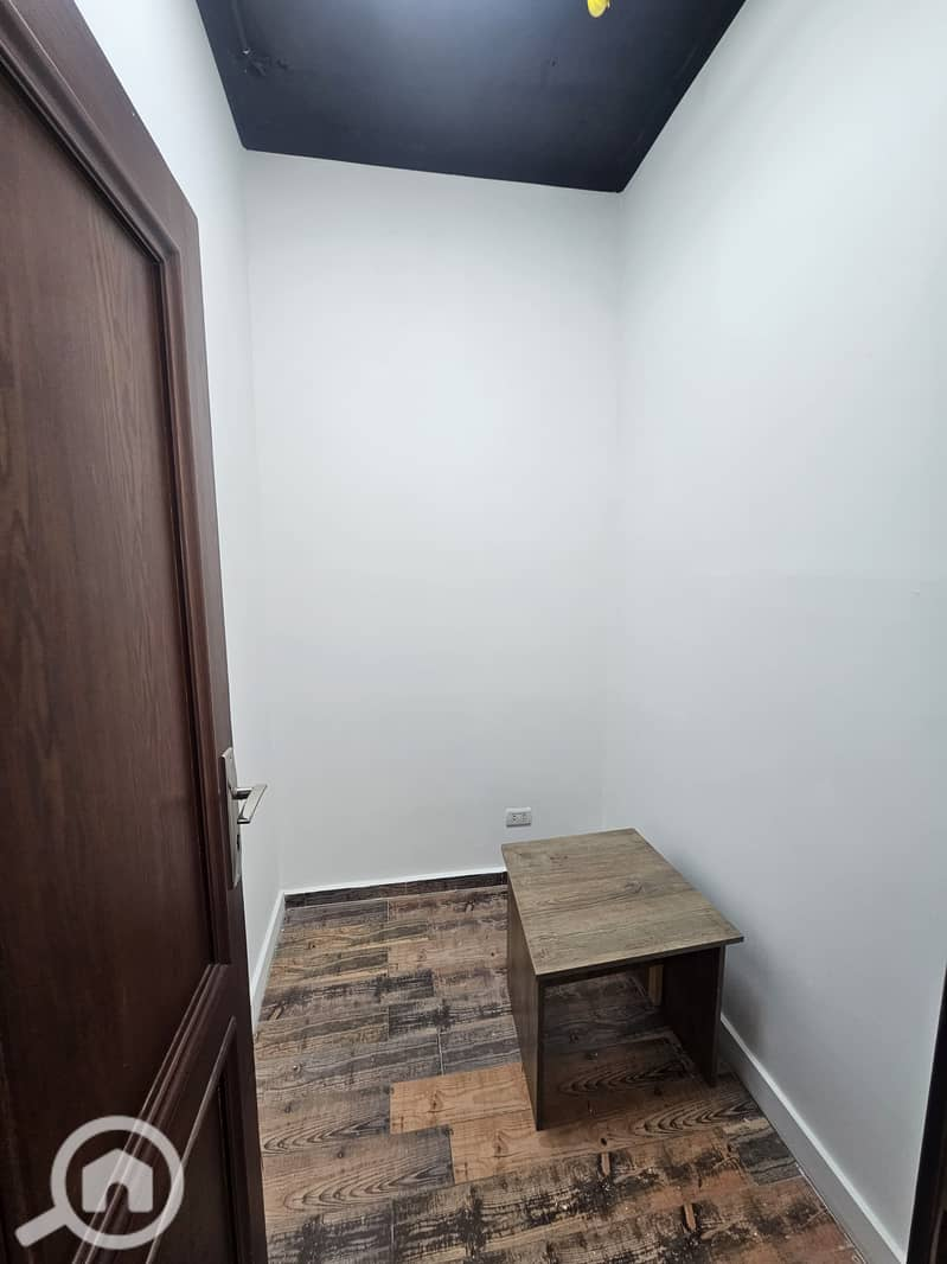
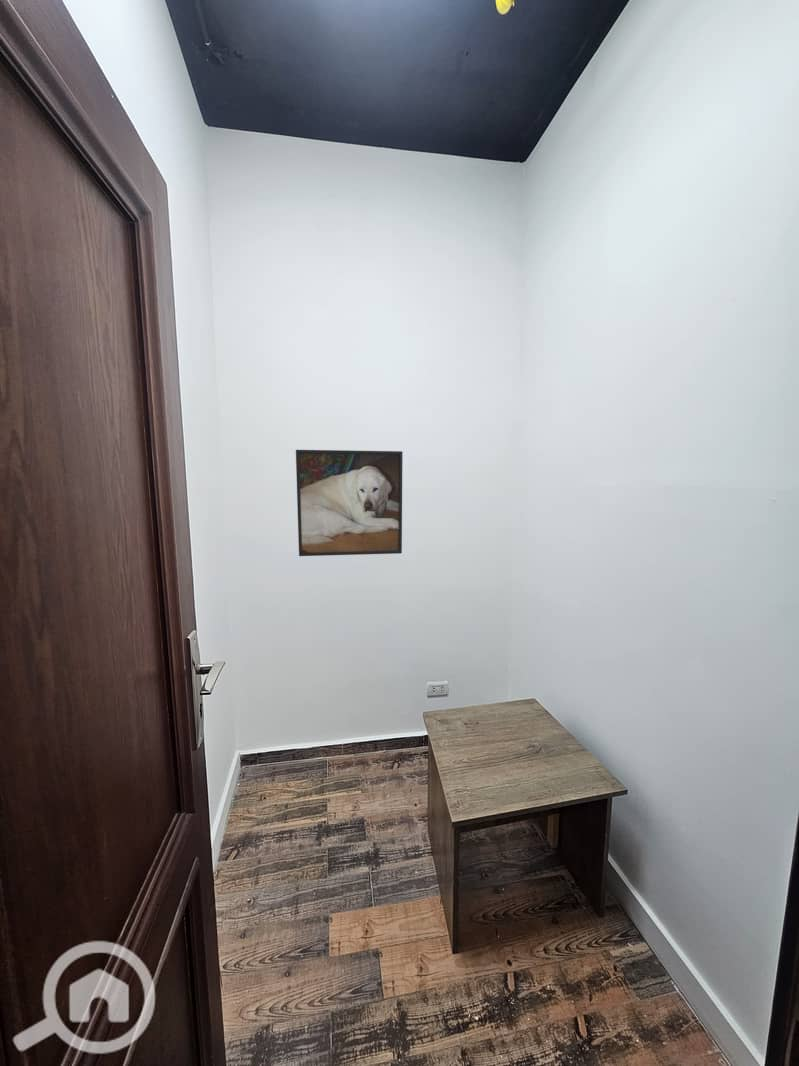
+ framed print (350, 503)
